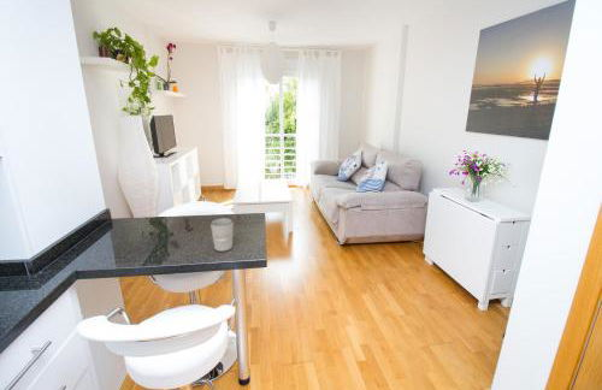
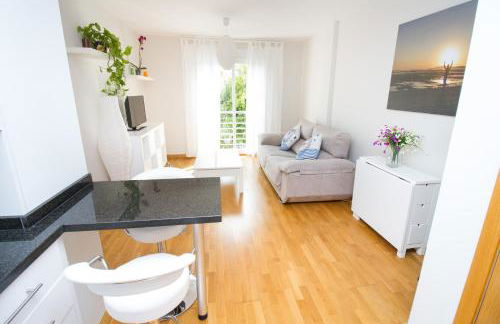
- cup (222, 235)
